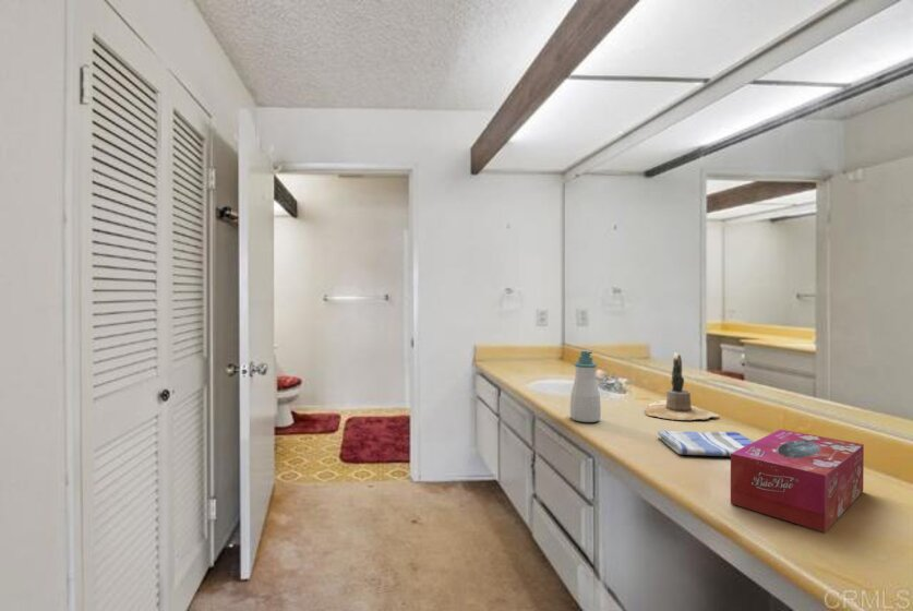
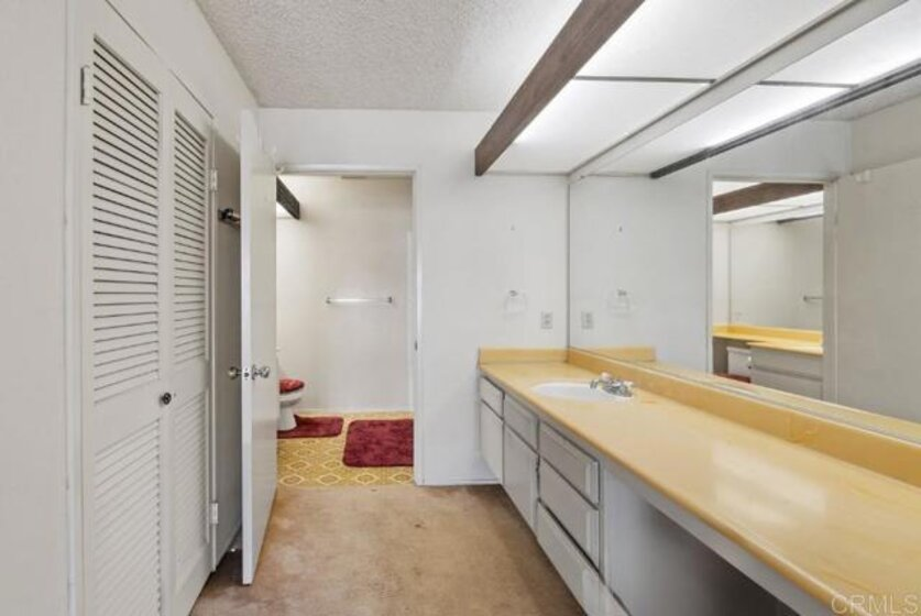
- tissue box (798, 472)
- soap bottle (585, 385)
- dish towel (710, 442)
- potted cactus (673, 382)
